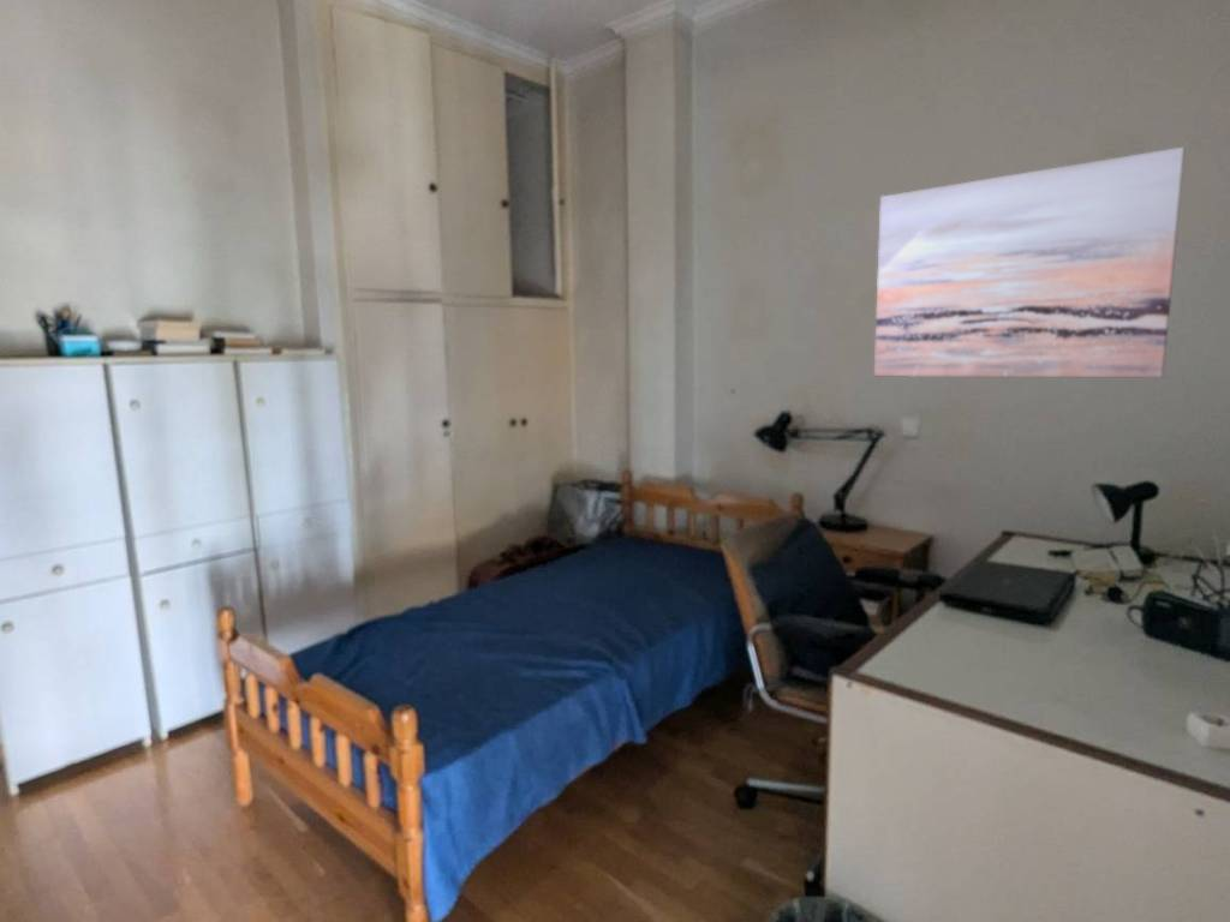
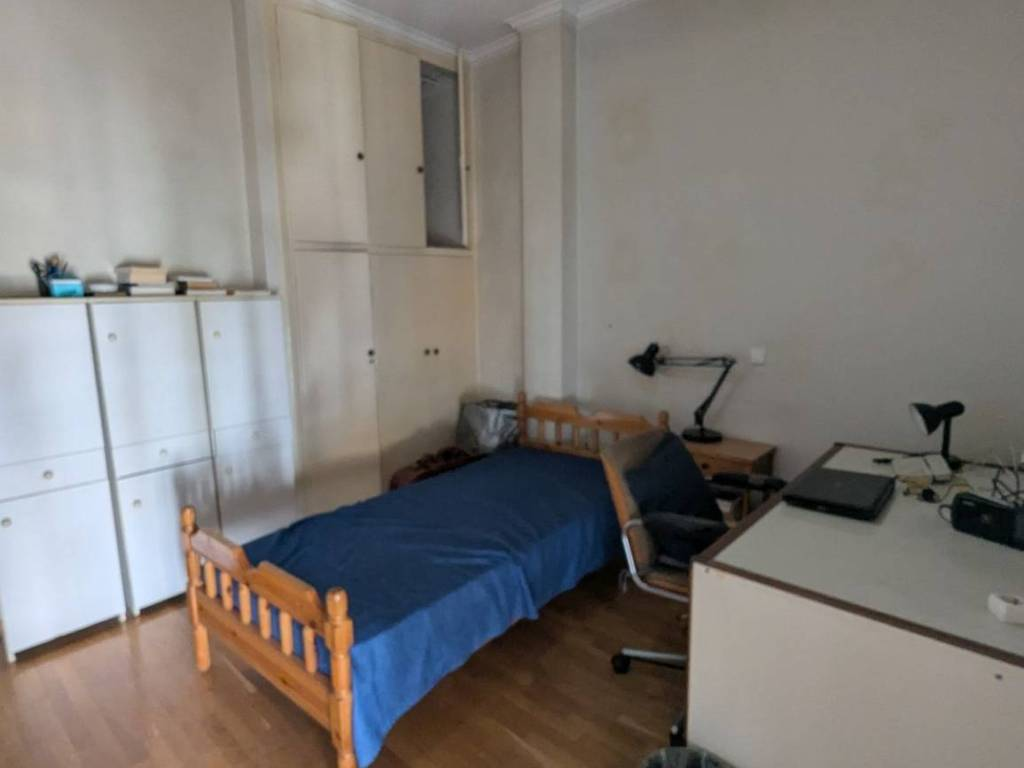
- wall art (1008, 277)
